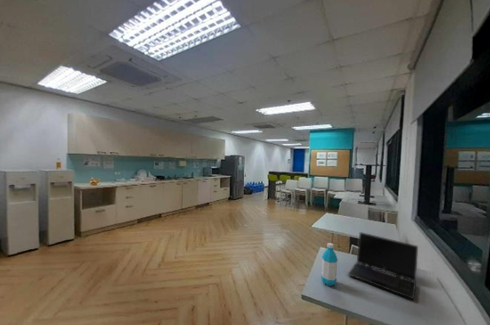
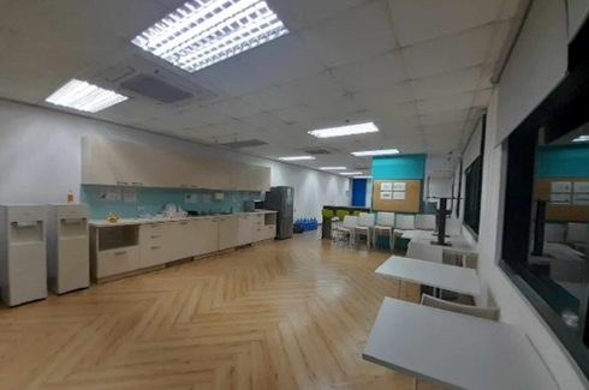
- water bottle (329, 263)
- laptop computer (382, 261)
